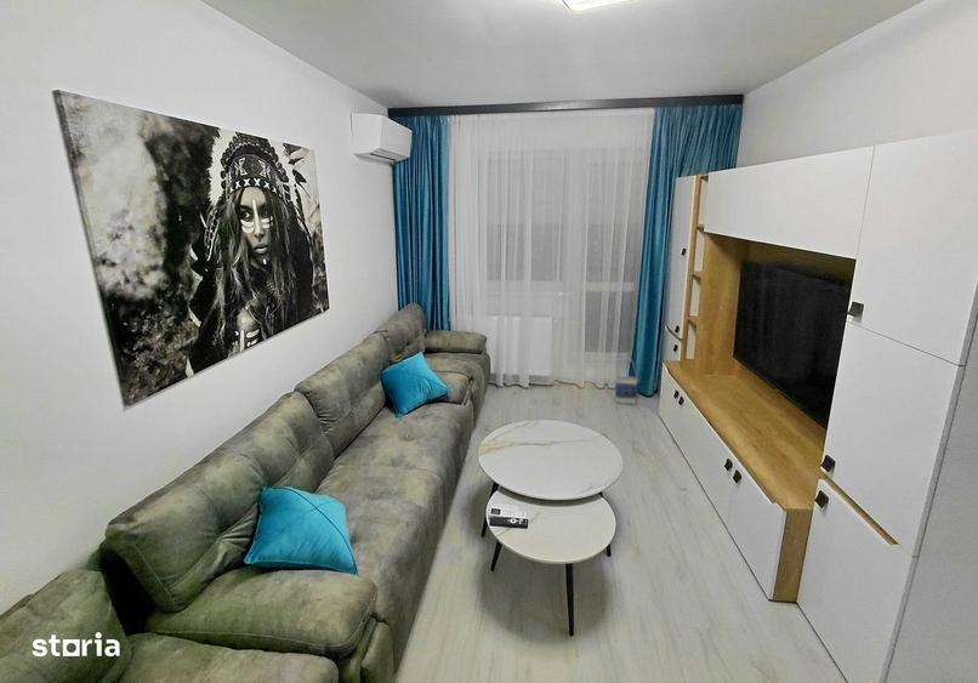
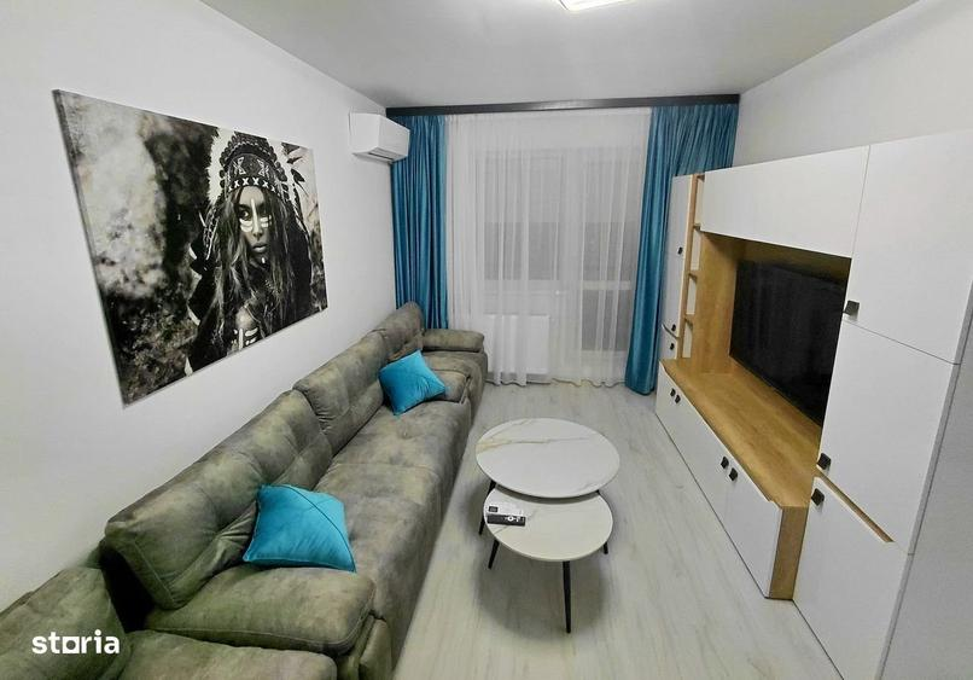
- bag (626, 380)
